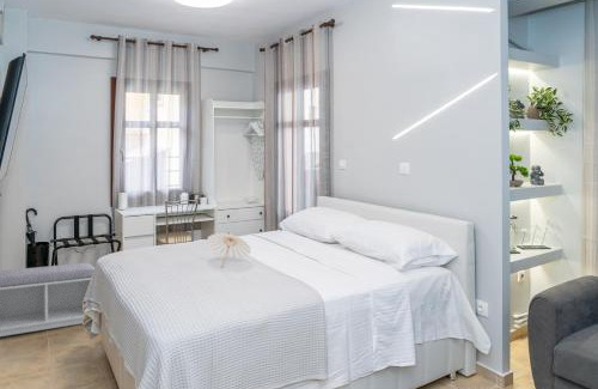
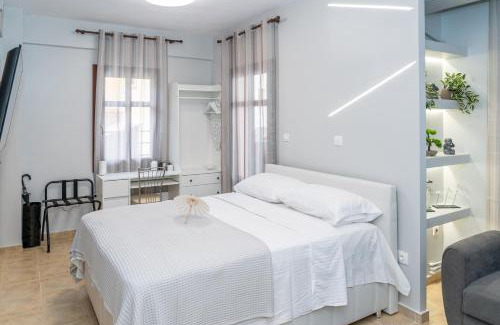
- bench (44, 296)
